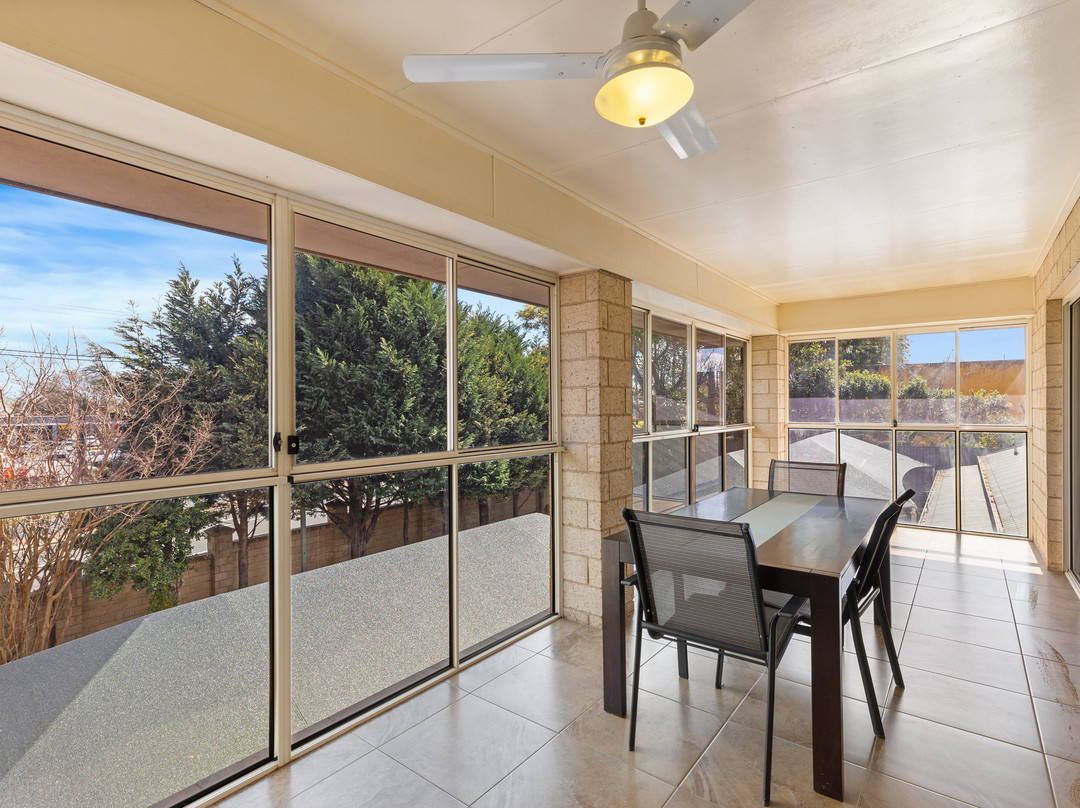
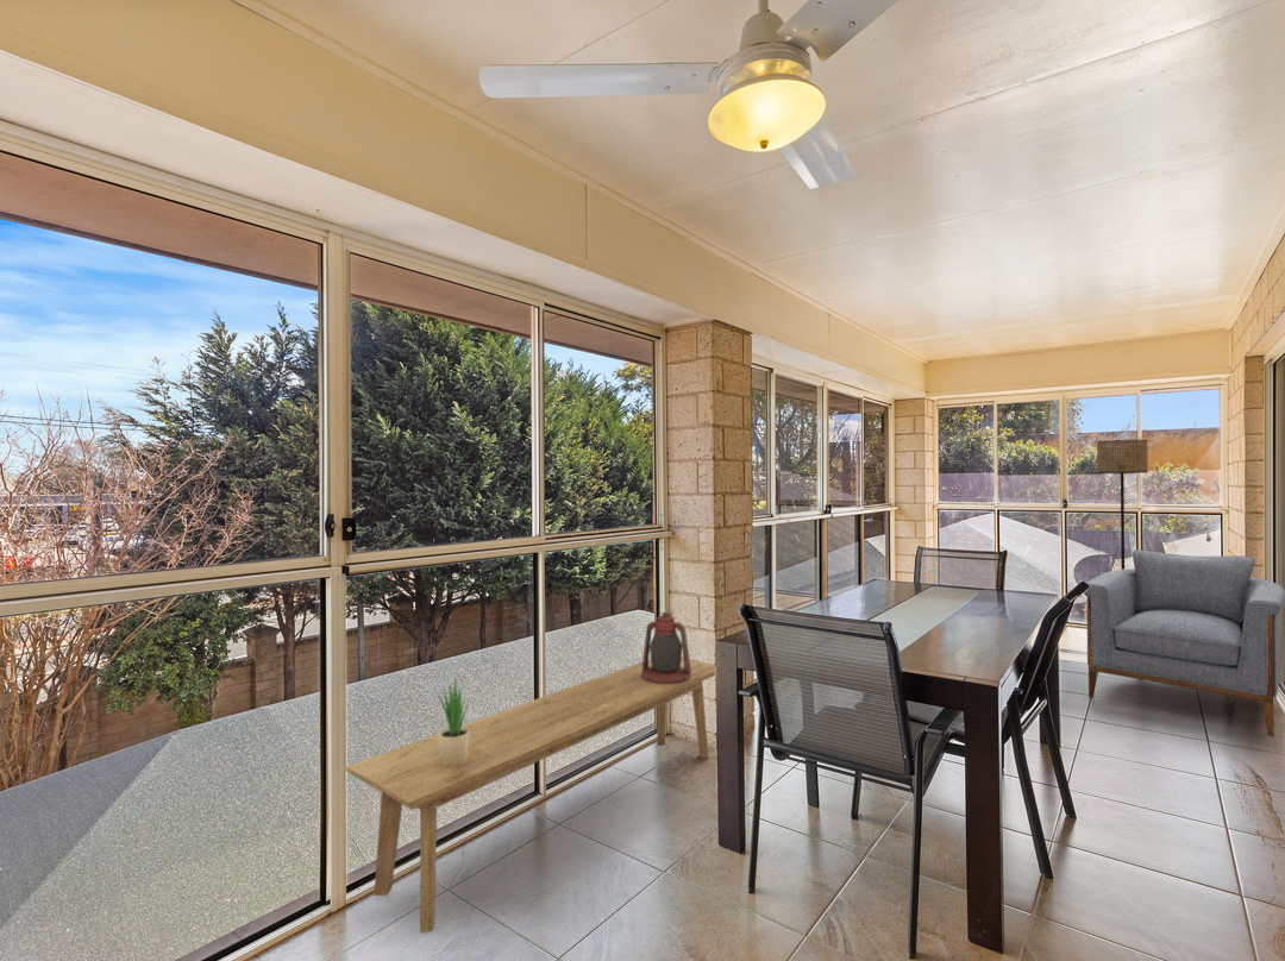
+ bench (568, 747)
+ armchair (1184, 627)
+ floor lamp (1122, 545)
+ lantern (665, 643)
+ potted plant (453, 717)
